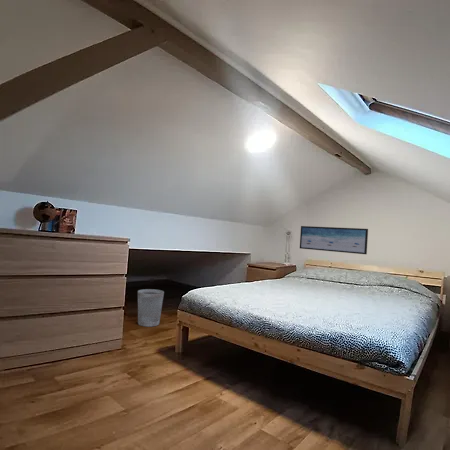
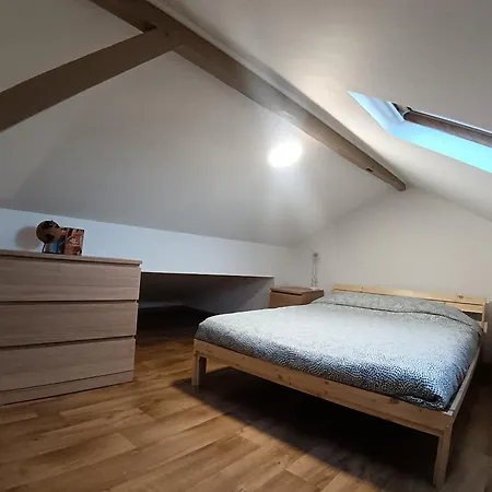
- wall art (331, 239)
- wastebasket (150, 307)
